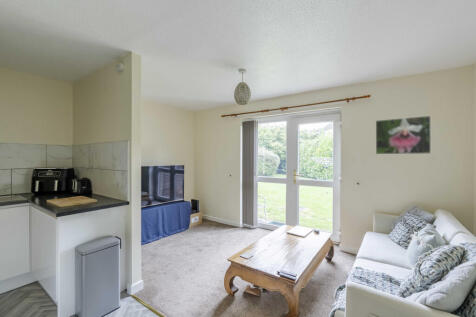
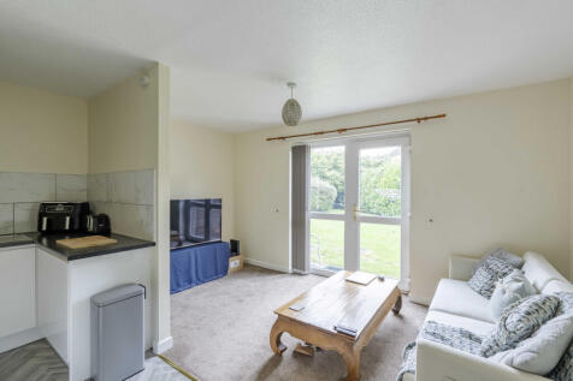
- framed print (401, 136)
